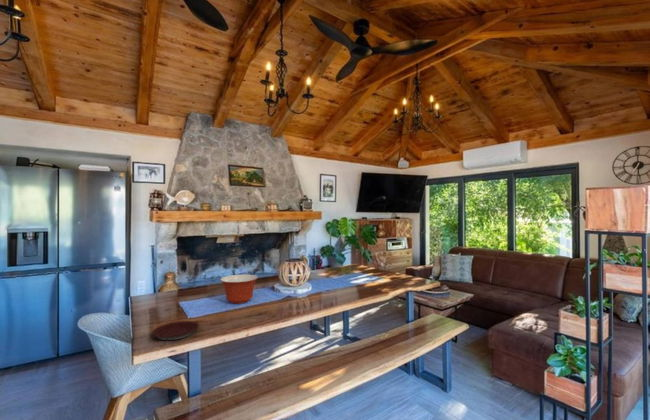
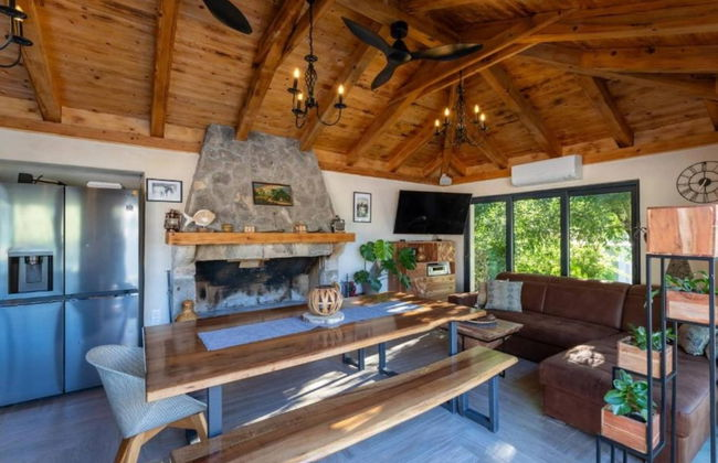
- plate (176, 331)
- mixing bowl (239, 289)
